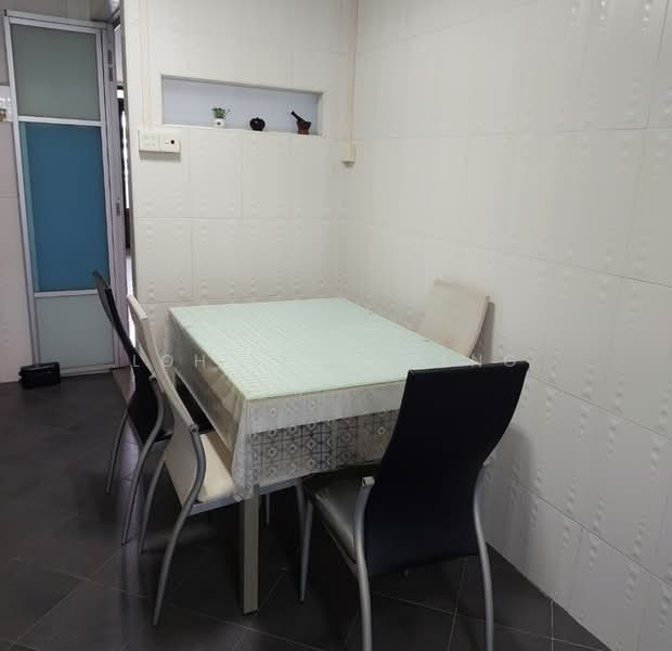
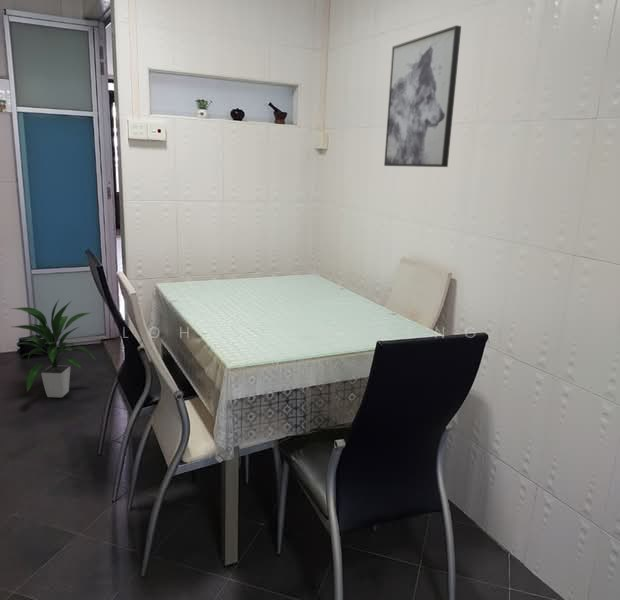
+ wall art (418, 103)
+ indoor plant (50, 347)
